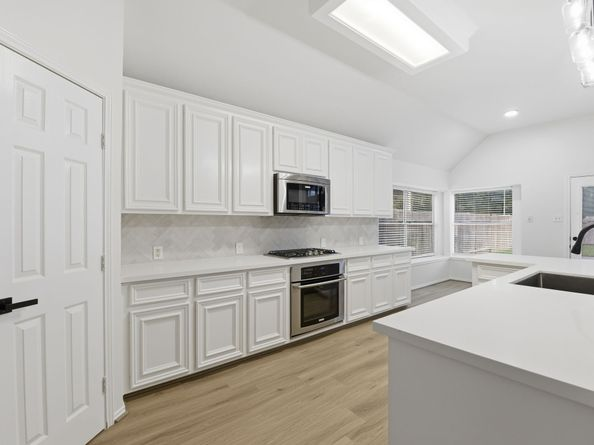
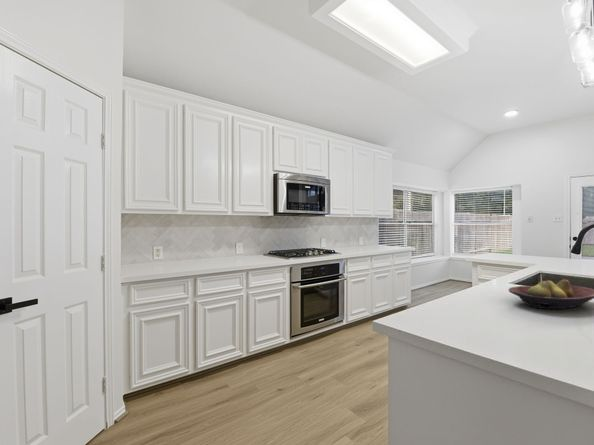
+ fruit bowl (553, 291)
